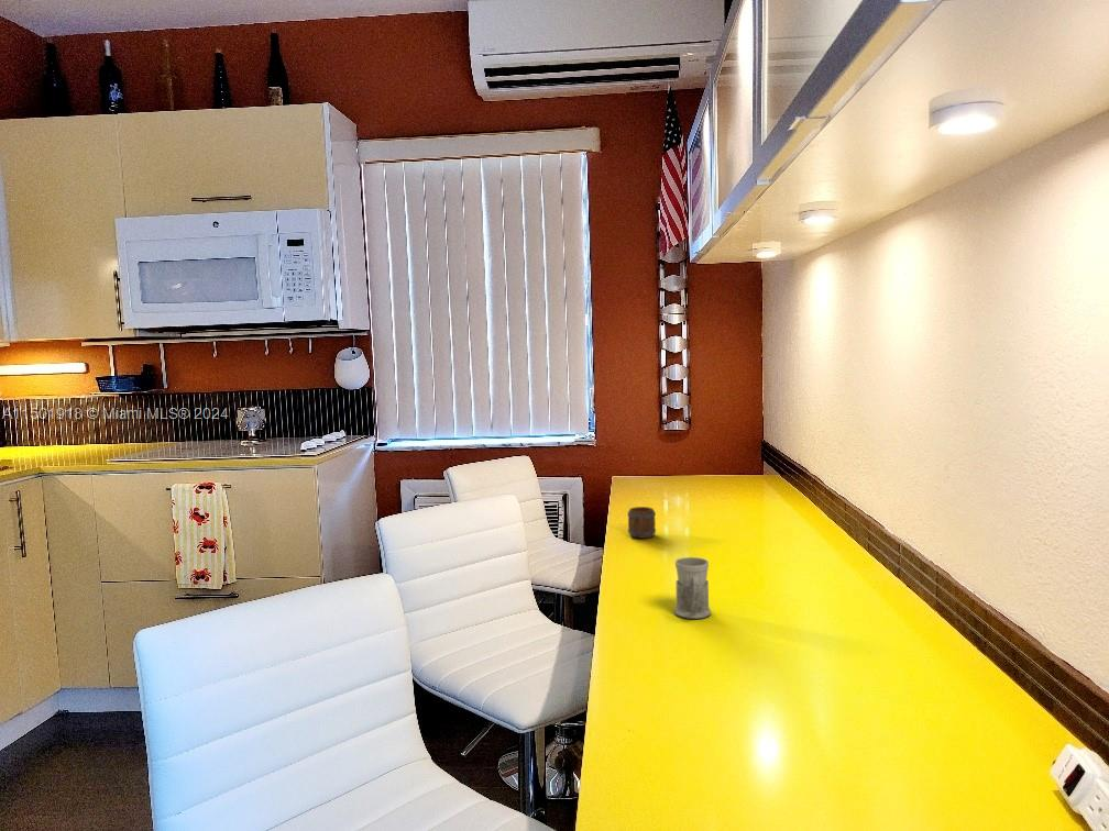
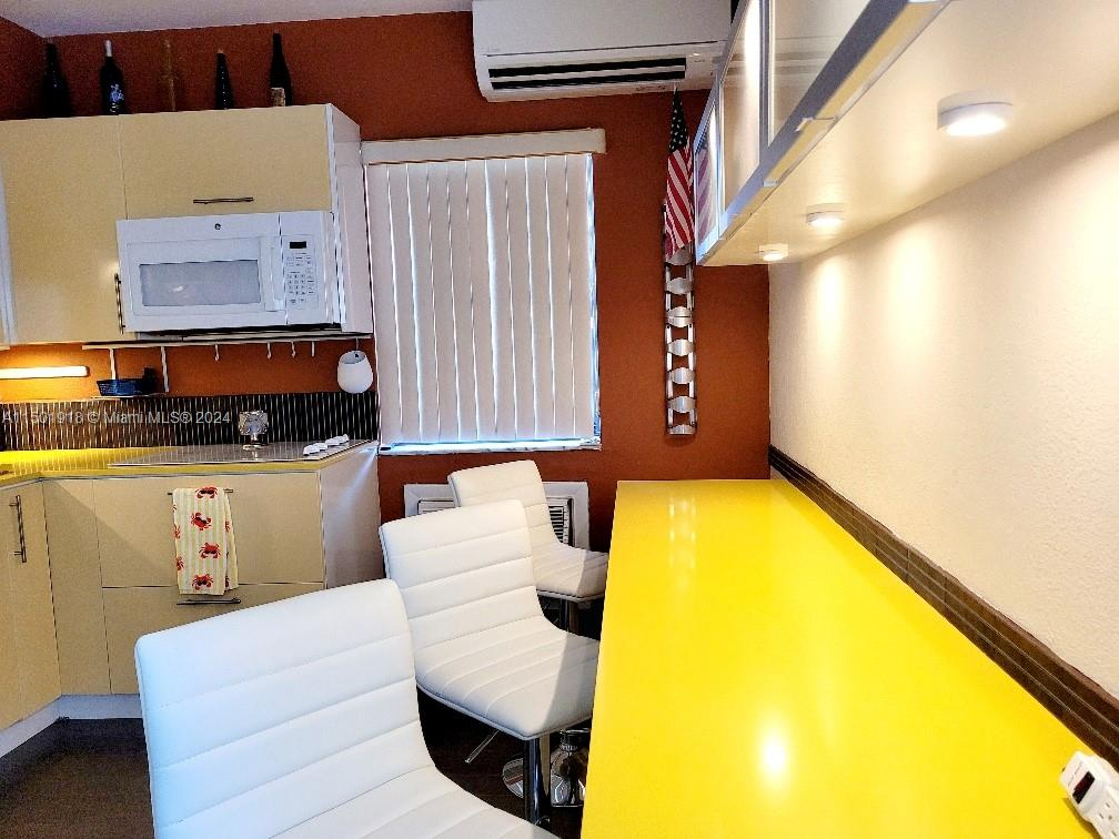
- mug (693, 590)
- mug (641, 523)
